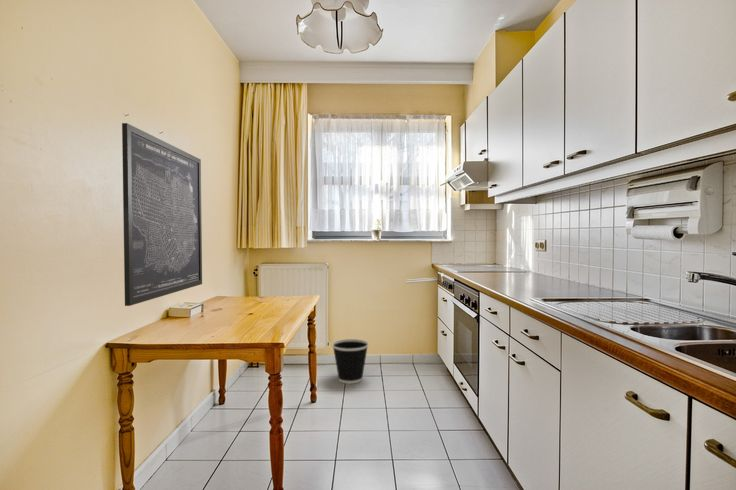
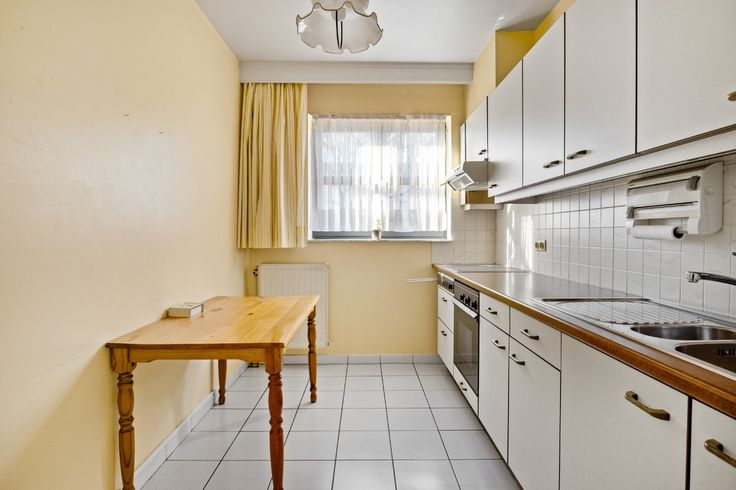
- wastebasket (350, 361)
- wall art (169, 219)
